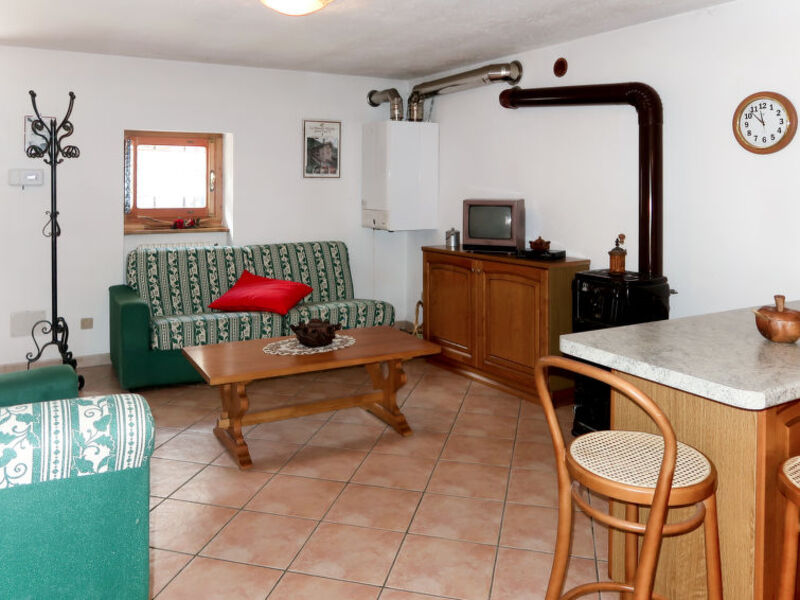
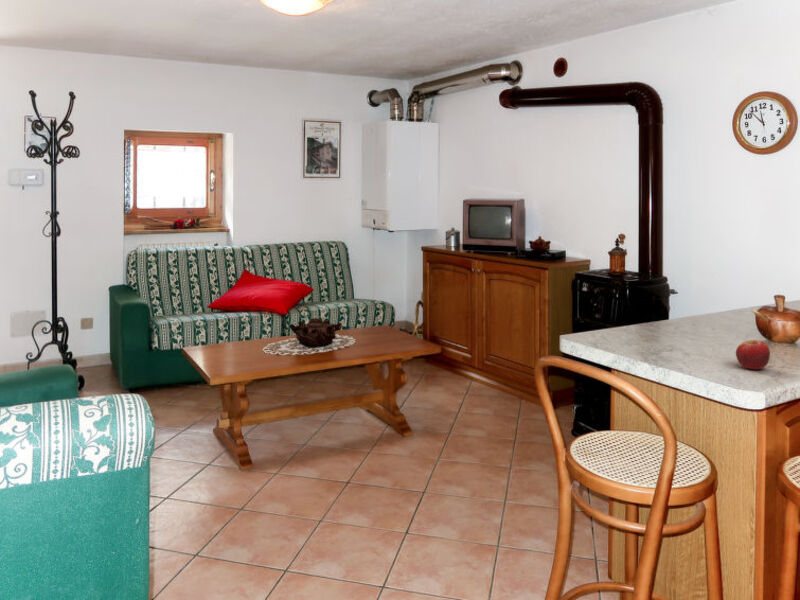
+ fruit (753, 354)
